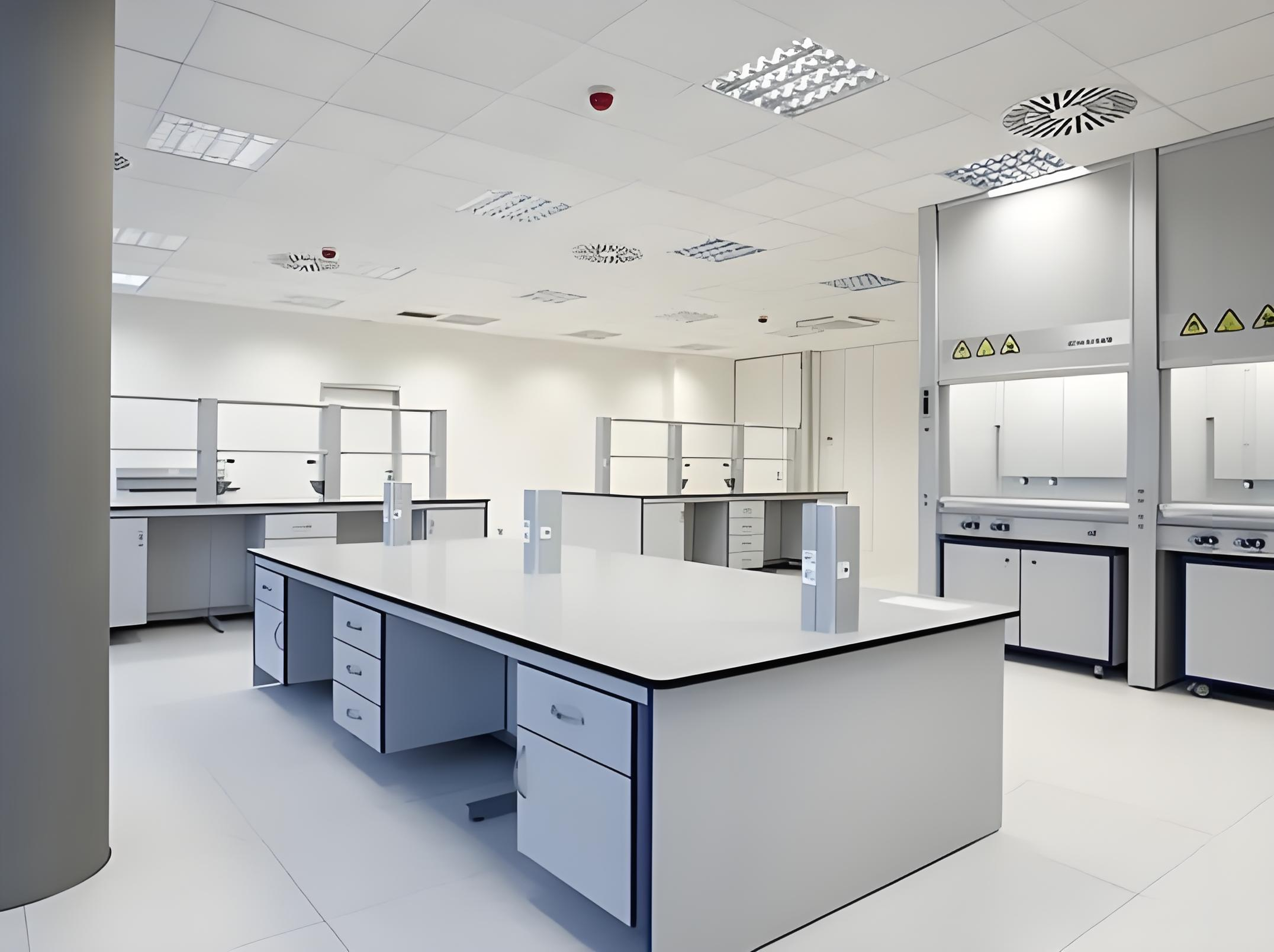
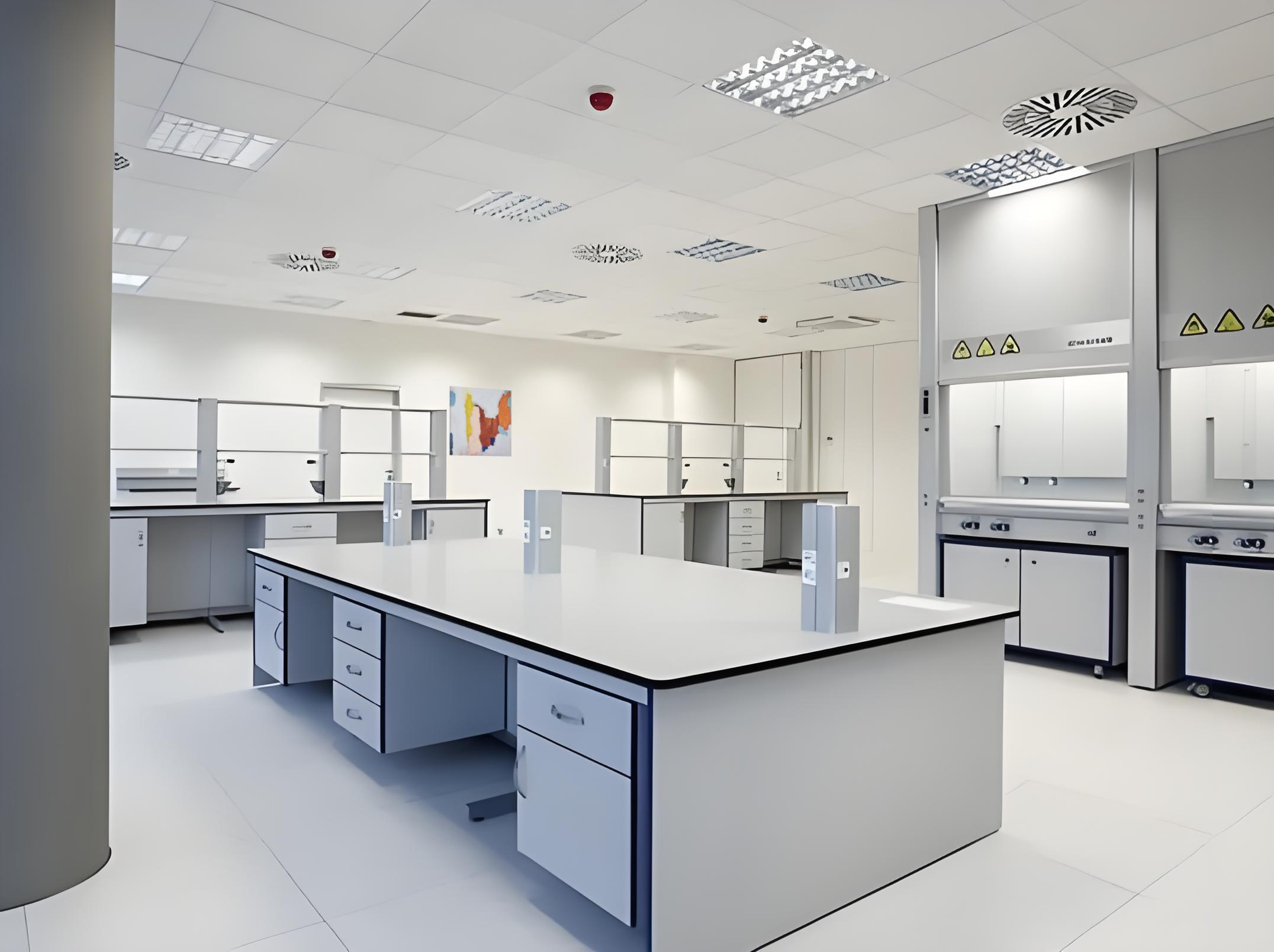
+ wall art (481, 422)
